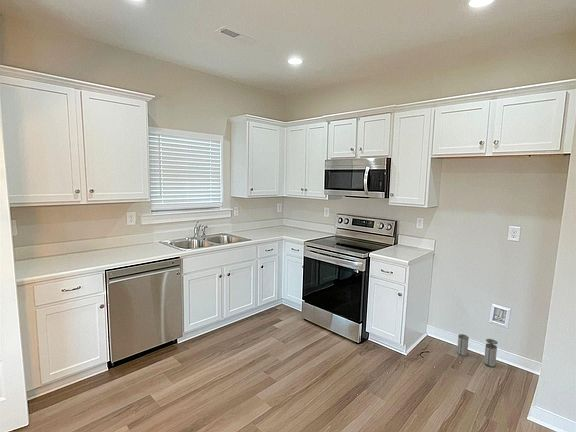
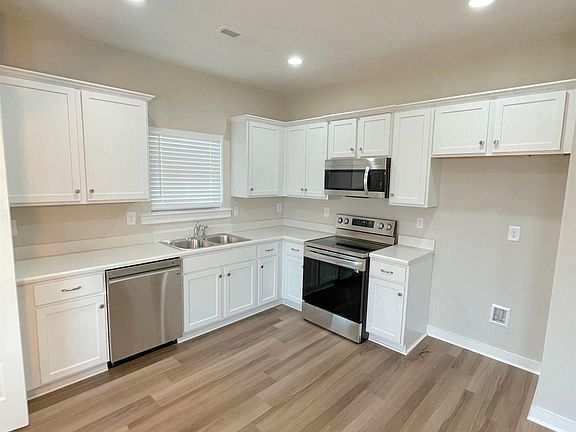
- trash can (483, 343)
